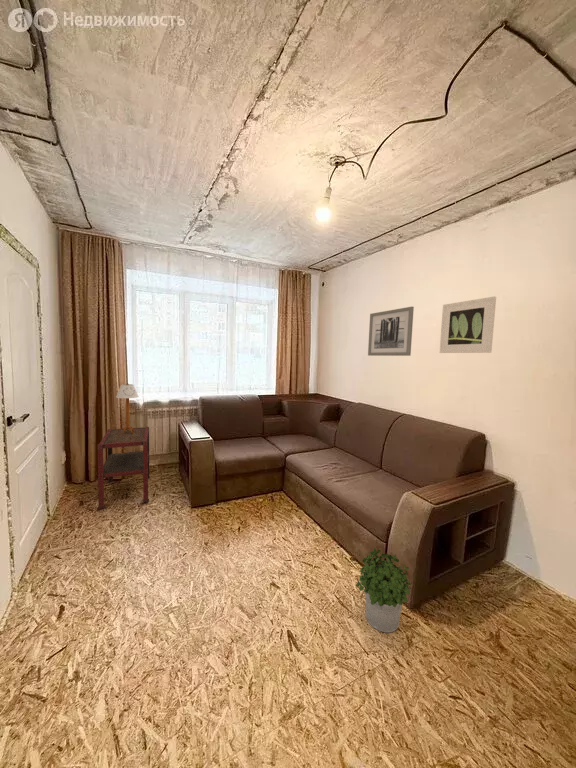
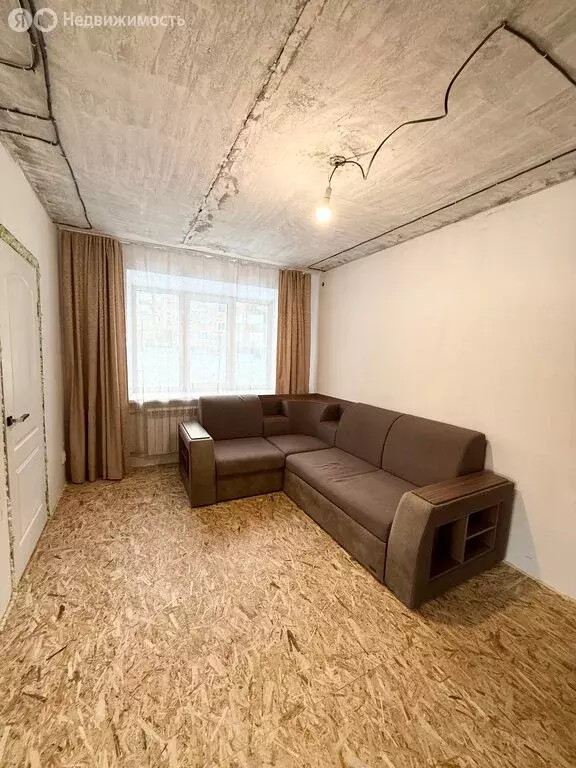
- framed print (465, 327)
- wall art (388, 333)
- table lamp (127, 407)
- potted plant (380, 587)
- side table (126, 463)
